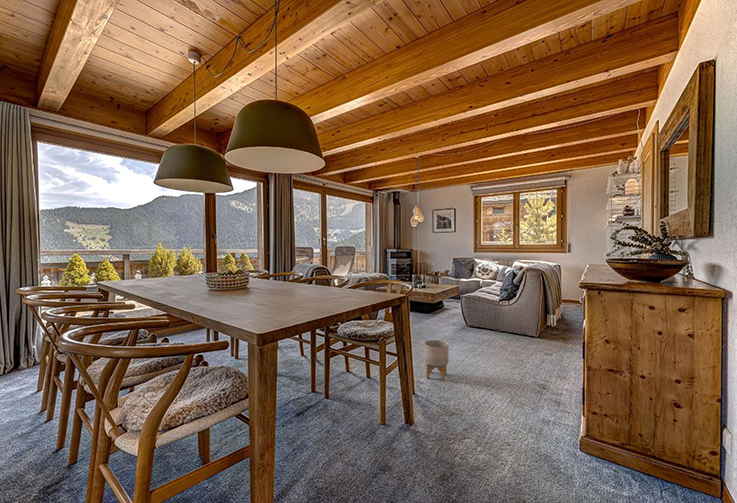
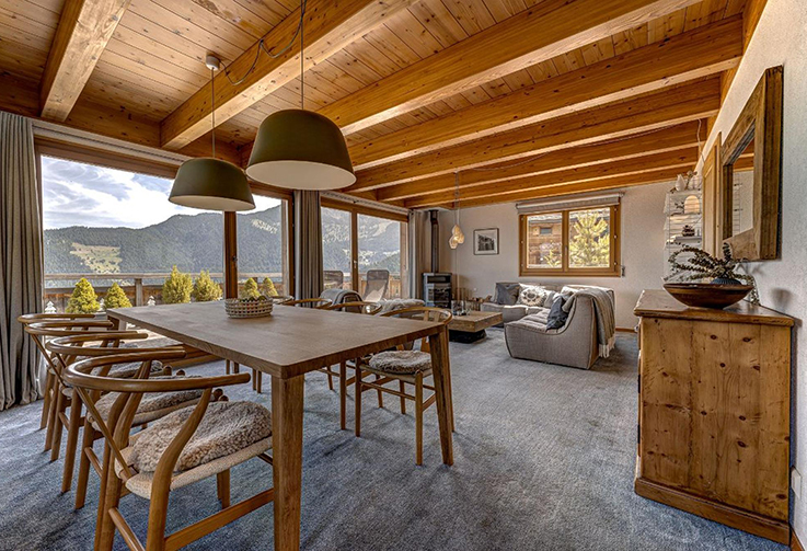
- planter (436, 359)
